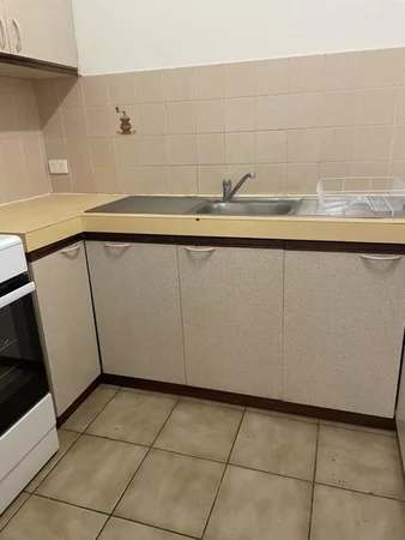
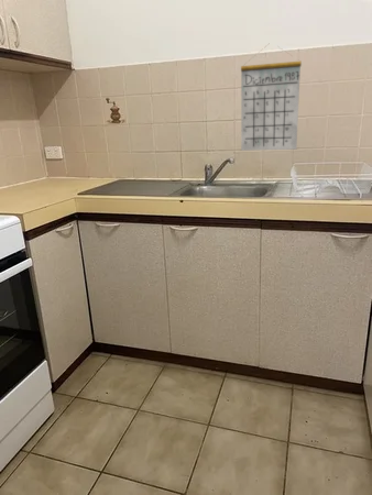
+ calendar (270, 97)
